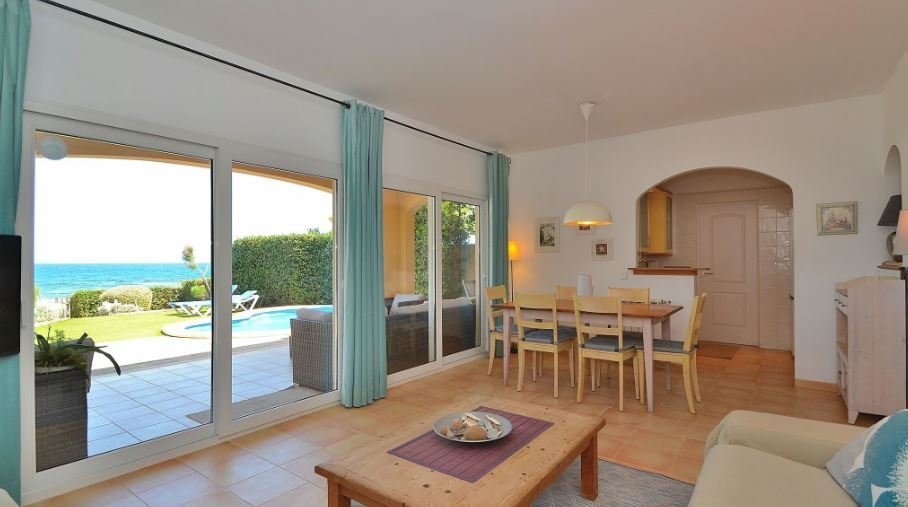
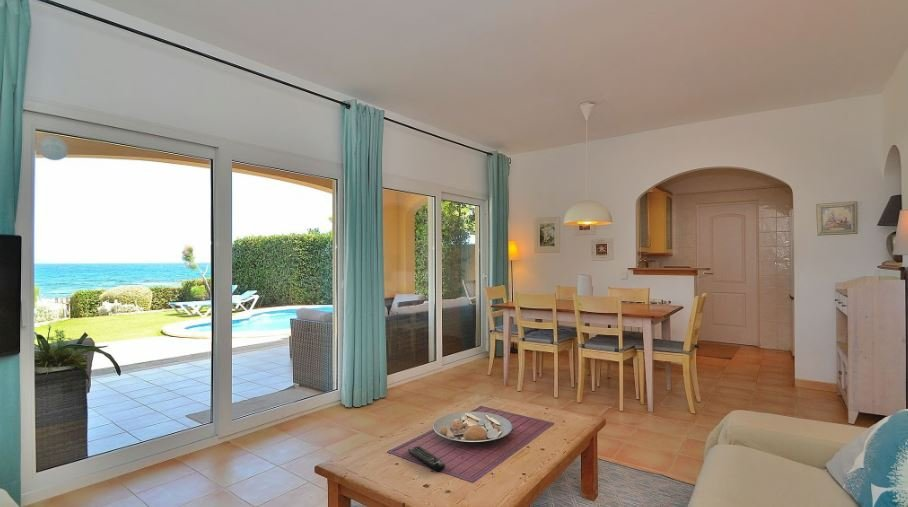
+ remote control (425, 457)
